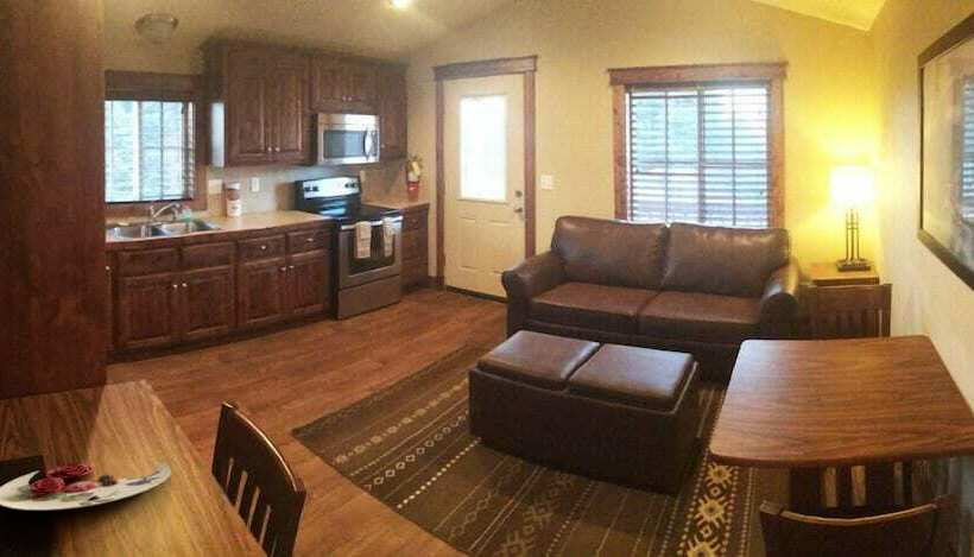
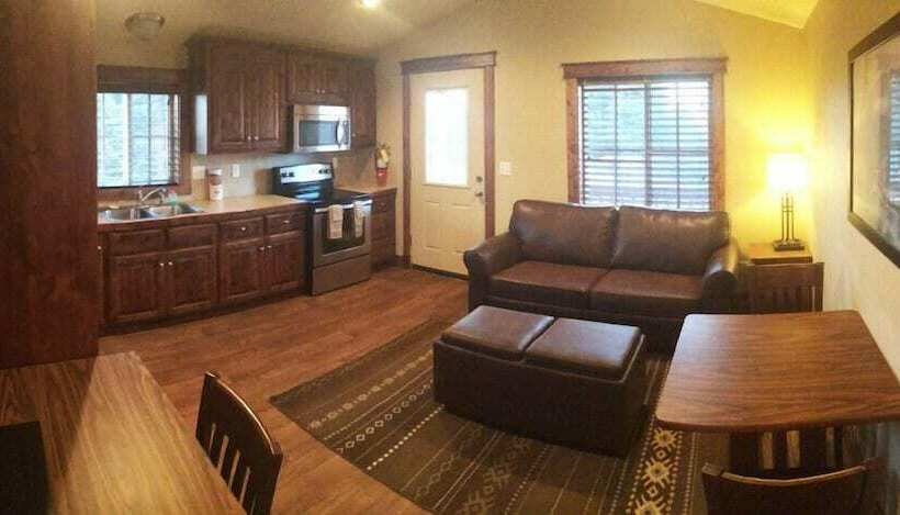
- plate (87, 481)
